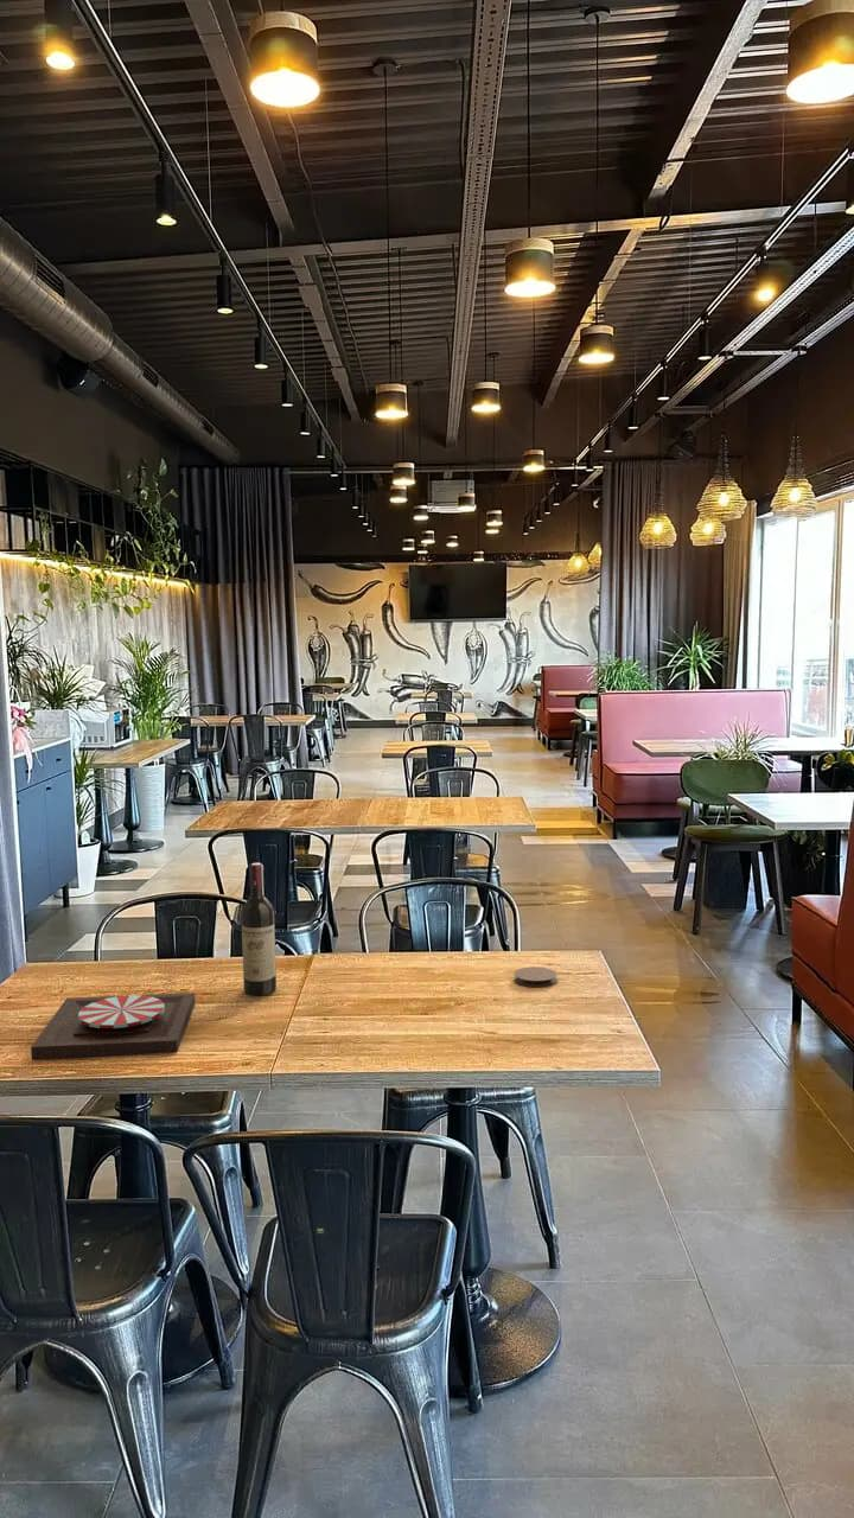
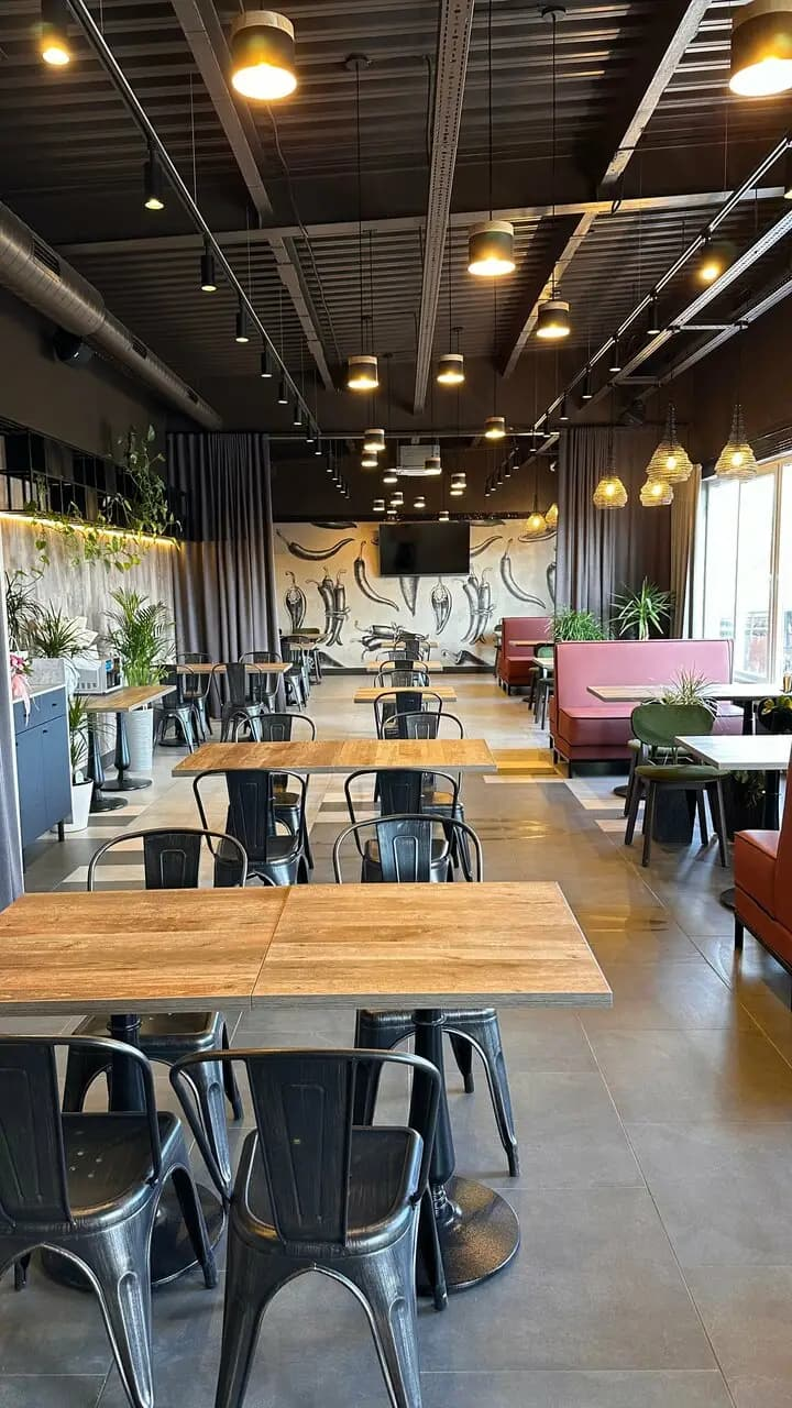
- wine bottle (257, 927)
- coaster (535, 976)
- plate (117, 1019)
